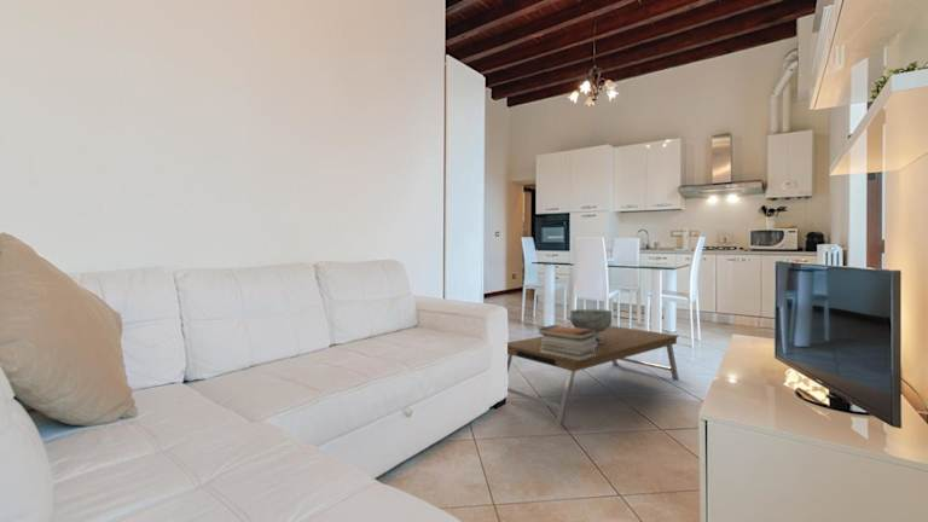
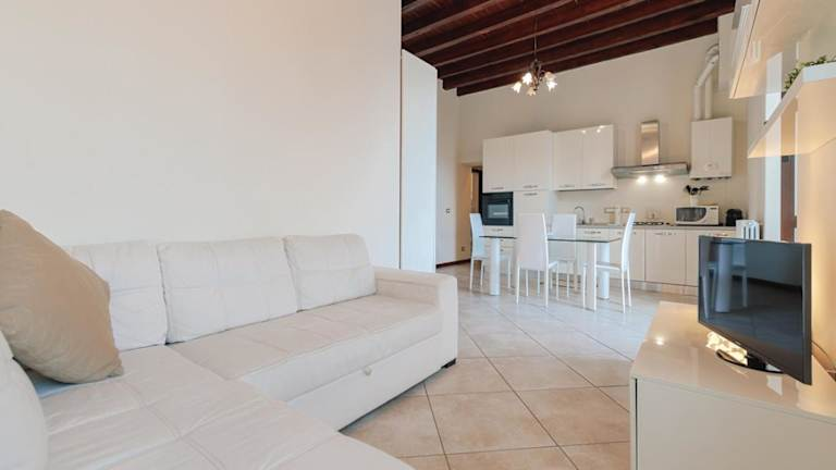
- coffee table (593, 362)
- book stack (567, 338)
- decorative bowl (590, 323)
